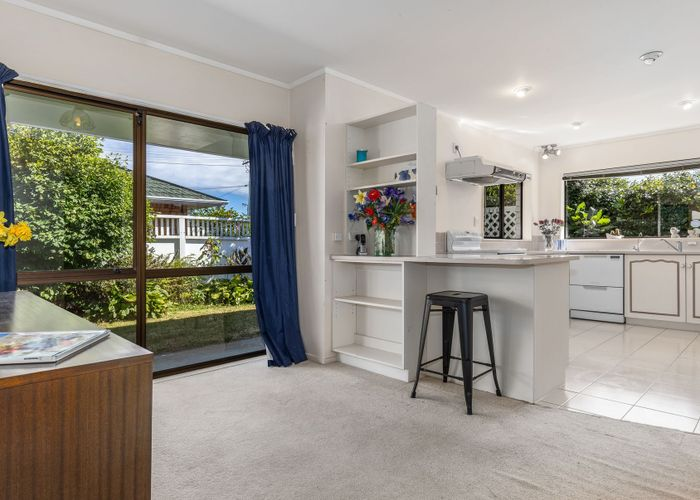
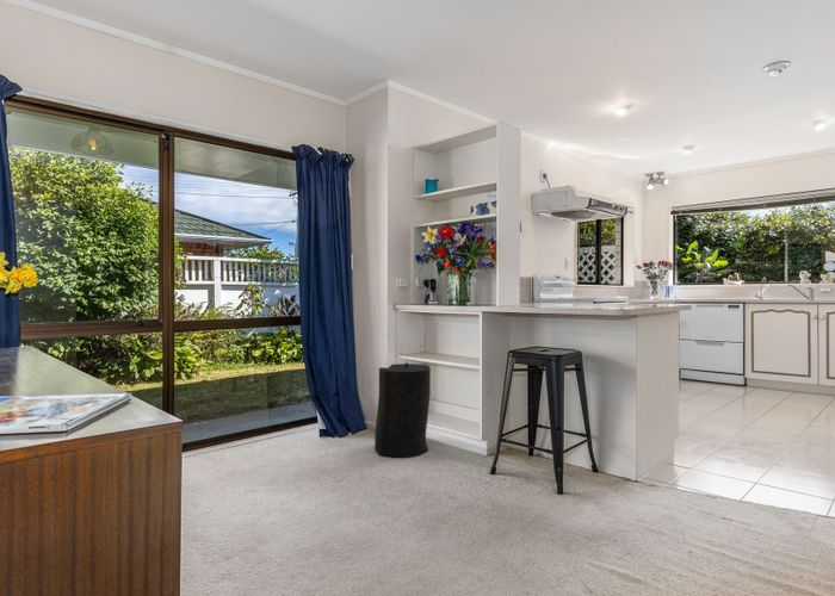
+ trash can (403, 404)
